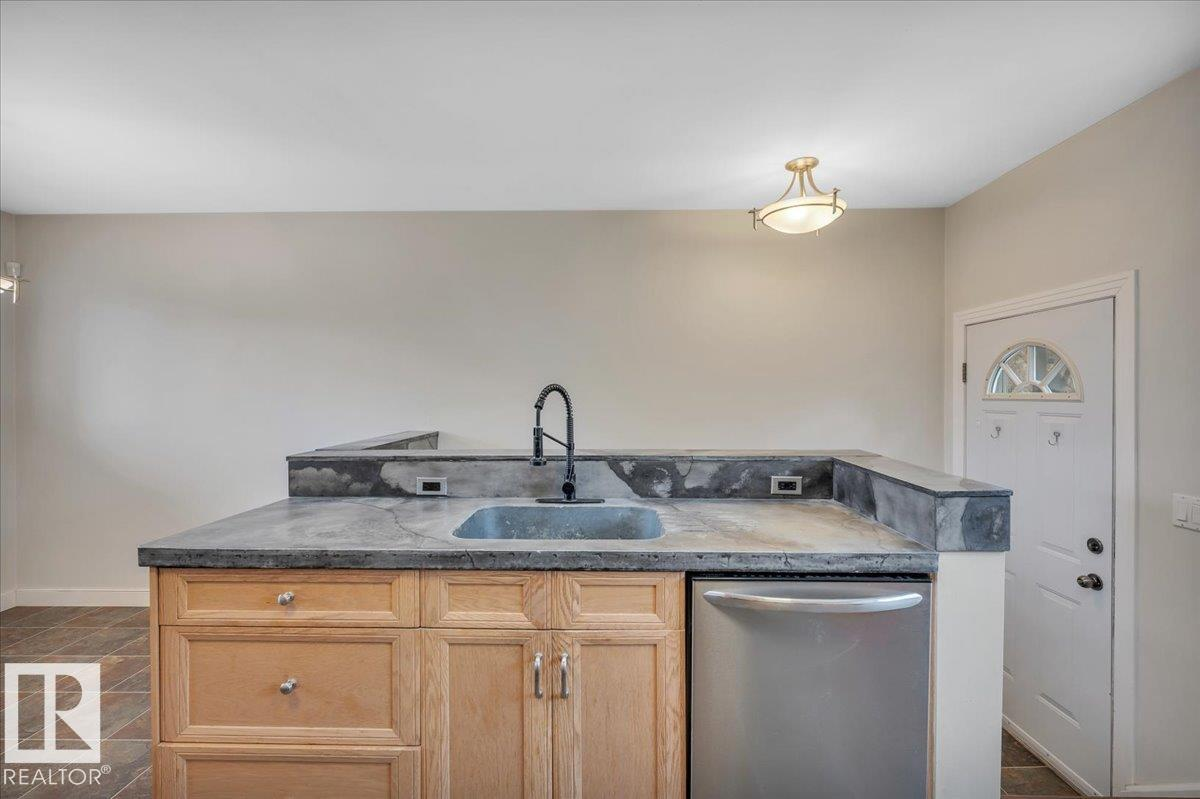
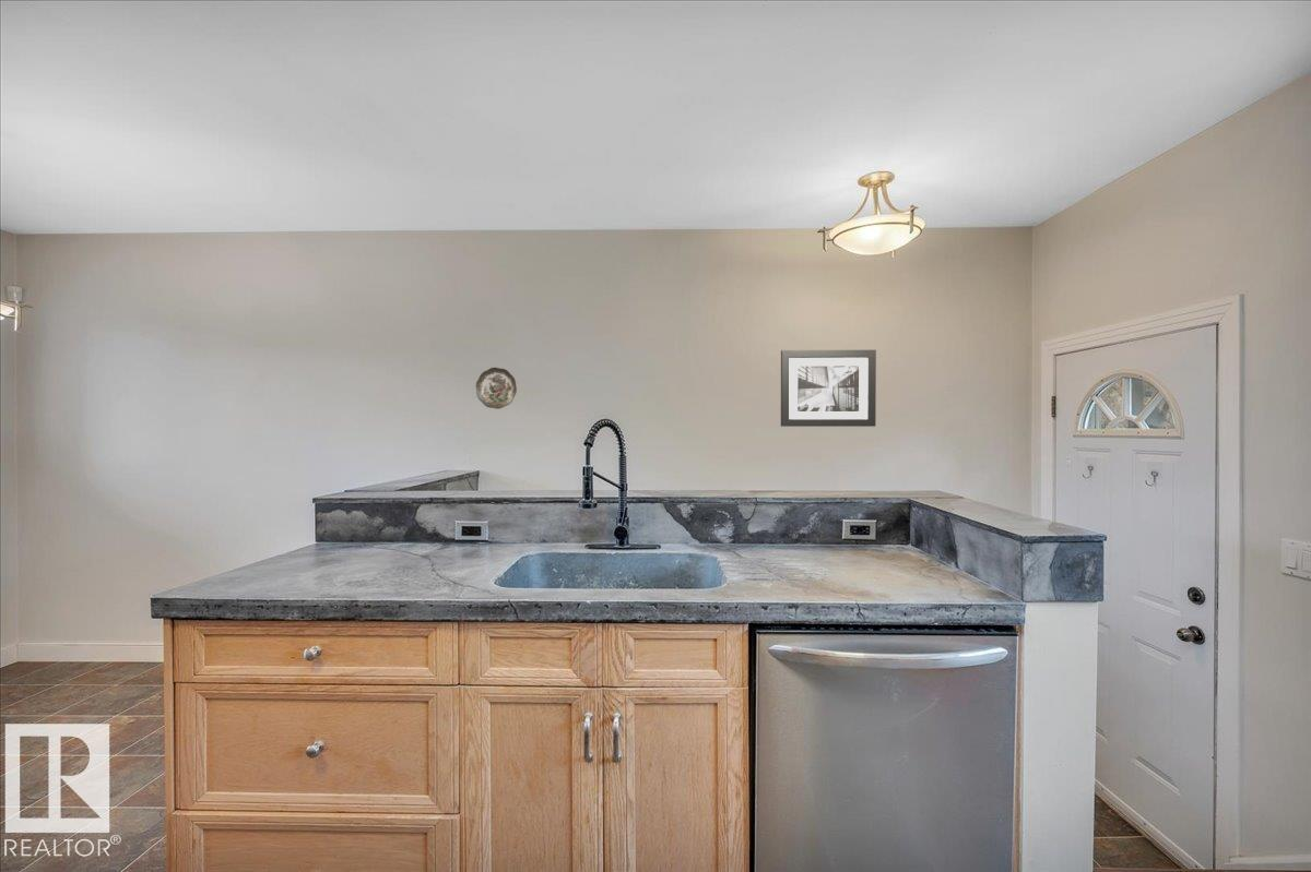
+ decorative plate (496, 387)
+ wall art (827, 387)
